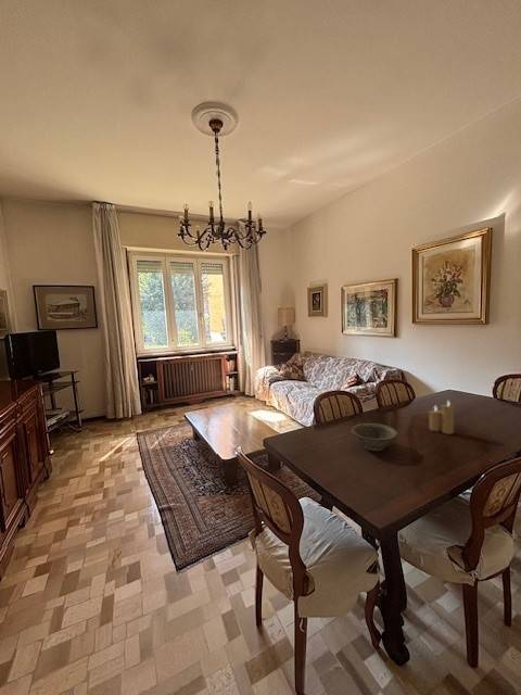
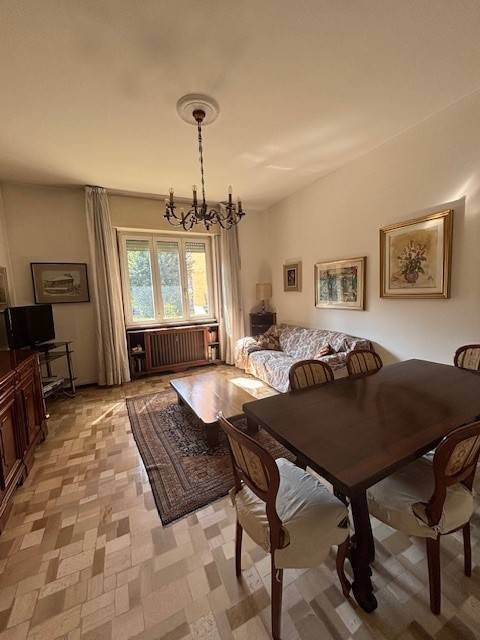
- candle (441, 415)
- decorative bowl (373, 439)
